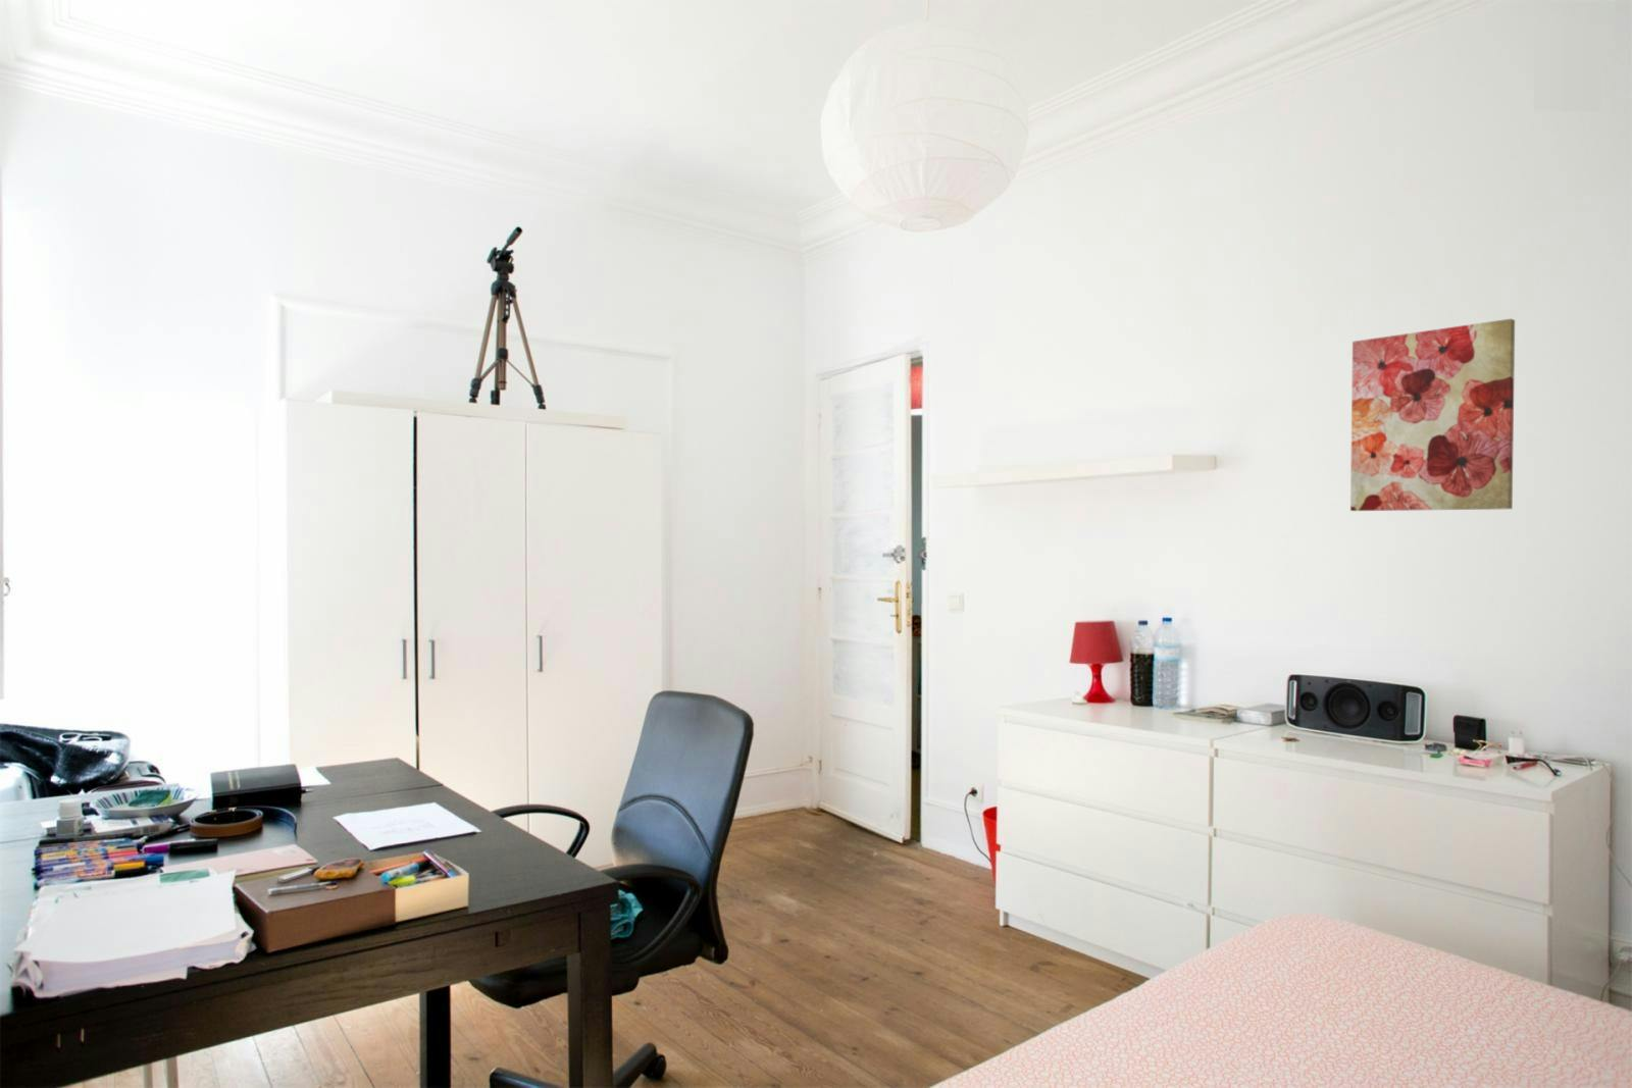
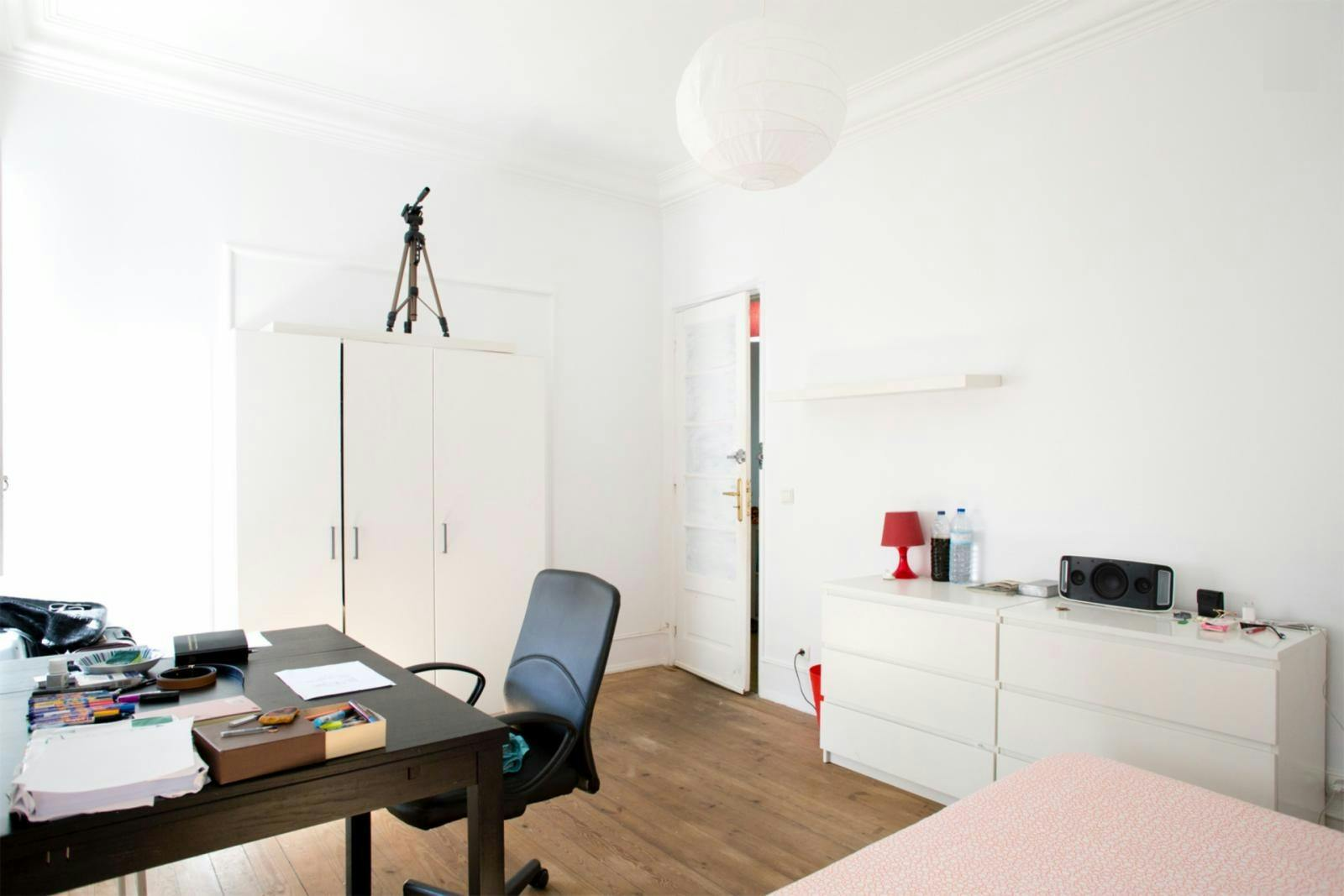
- wall art (1428, 420)
